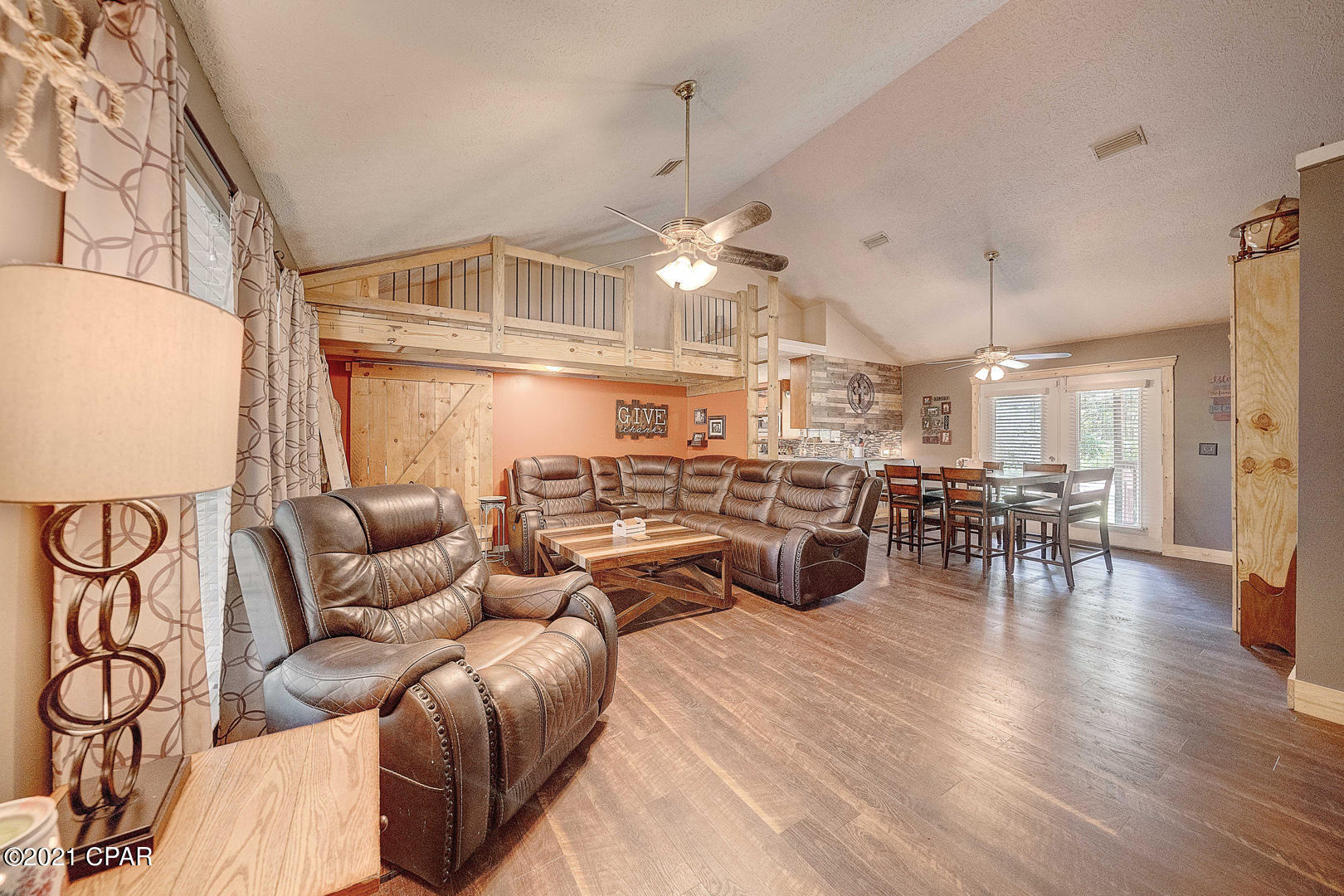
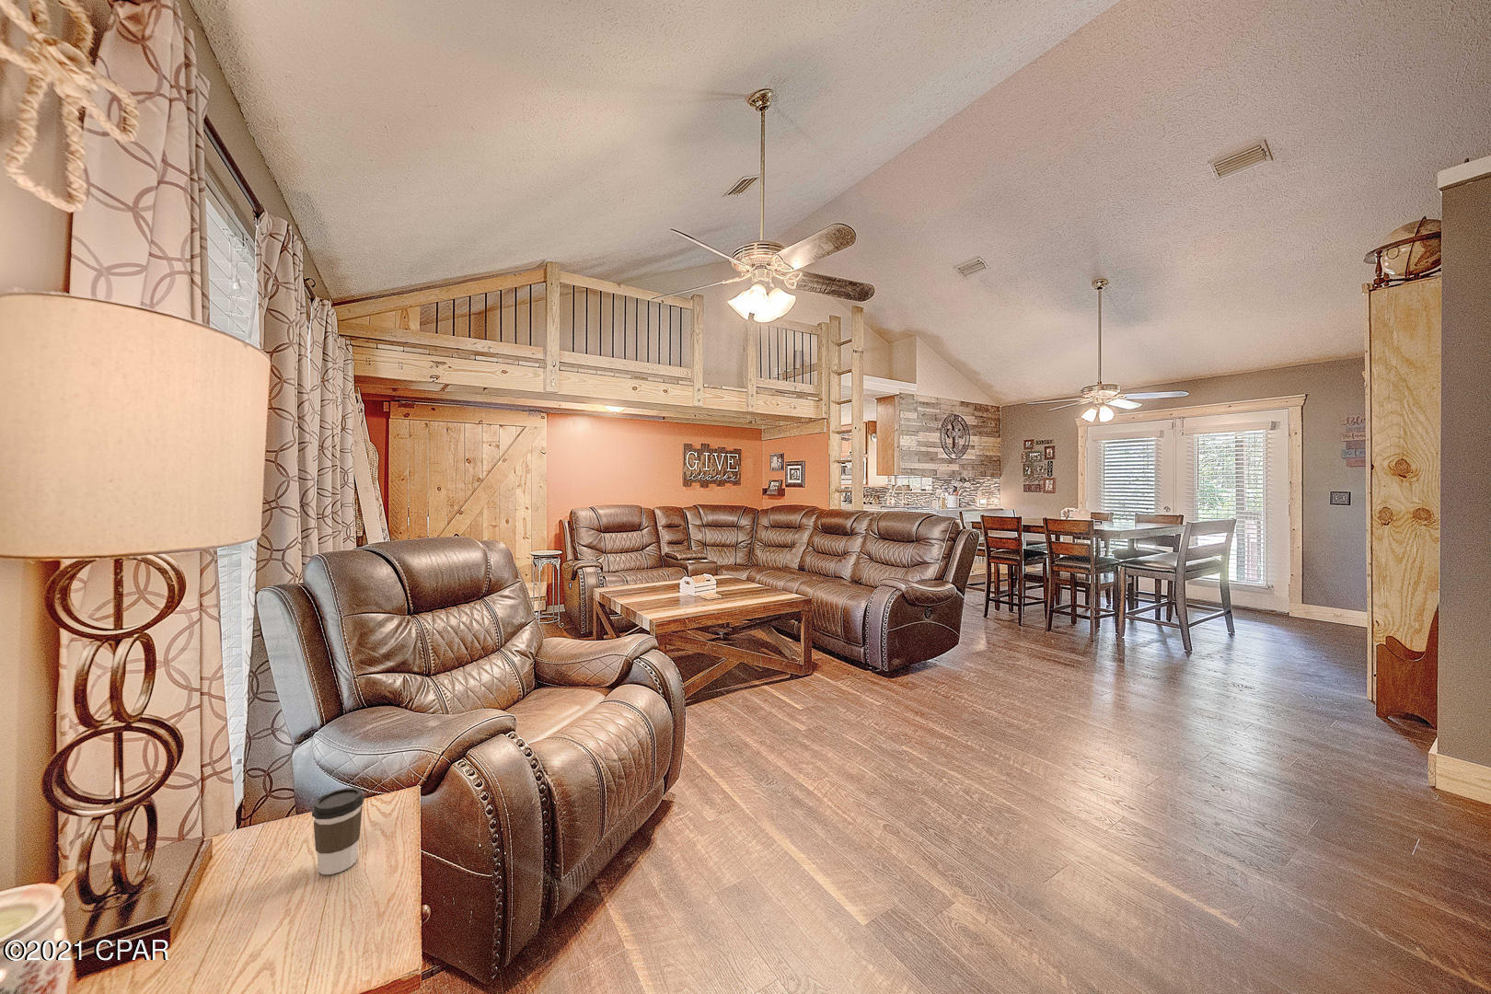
+ coffee cup (337, 830)
